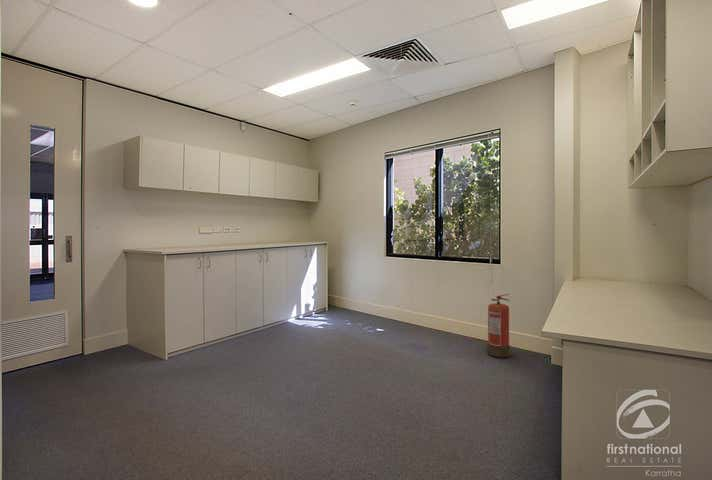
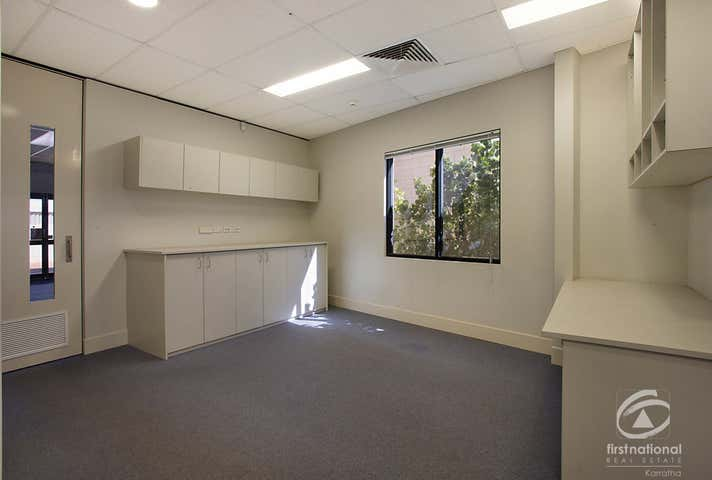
- fire extinguisher (498, 323)
